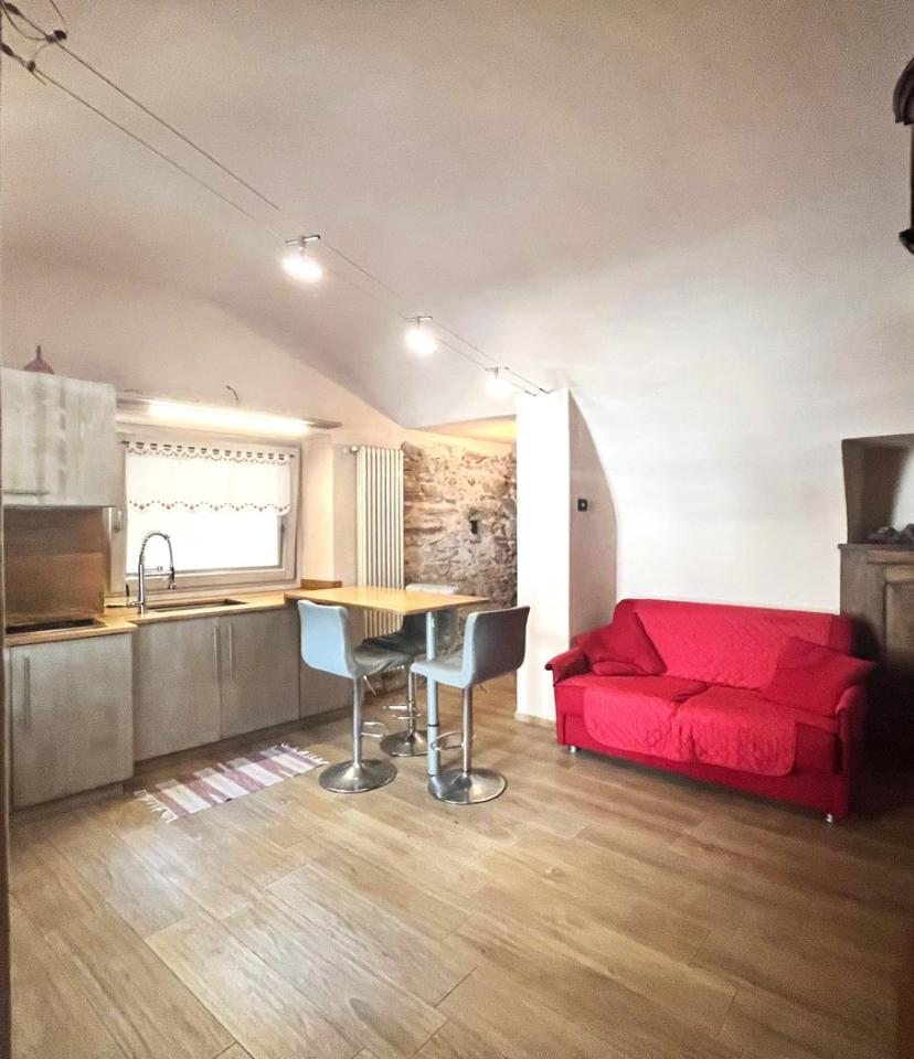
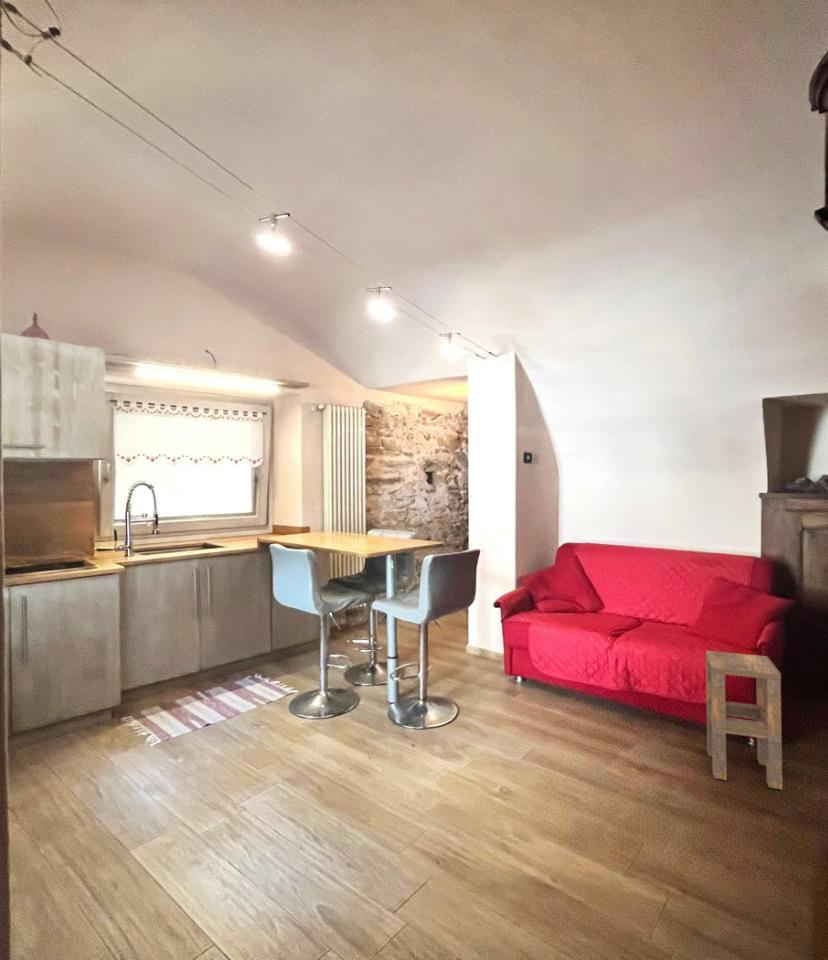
+ side table (741, 715)
